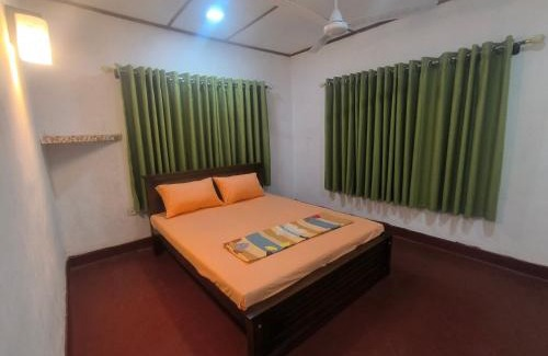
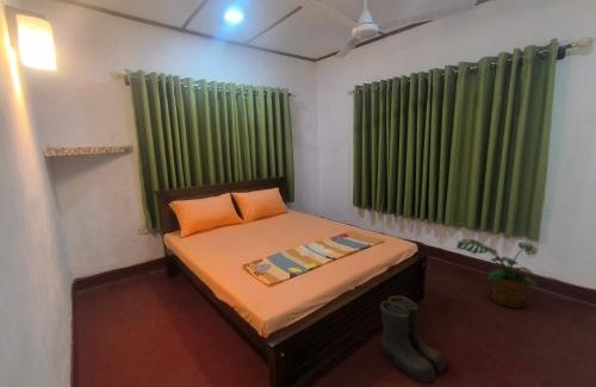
+ potted plant (498, 269)
+ boots (410, 335)
